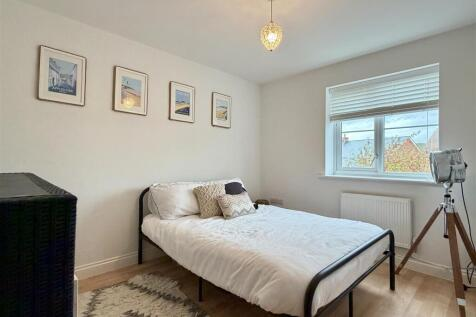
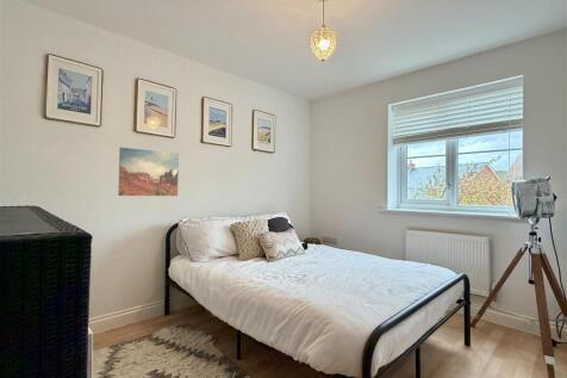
+ wall art (150, 173)
